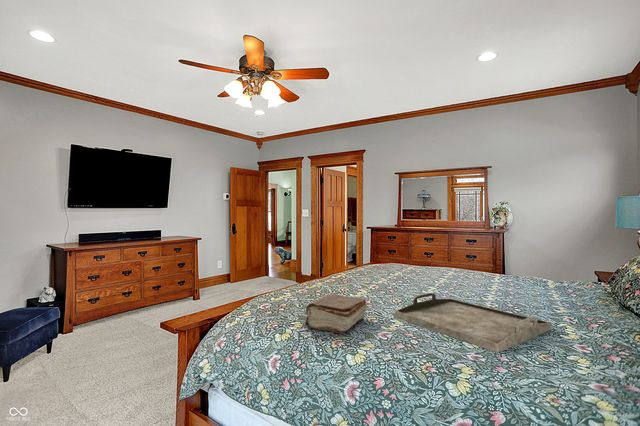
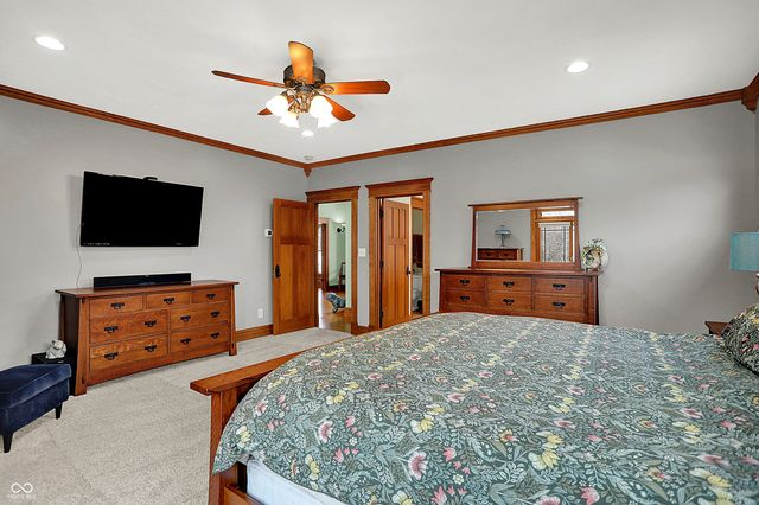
- serving tray (468, 313)
- book (337, 311)
